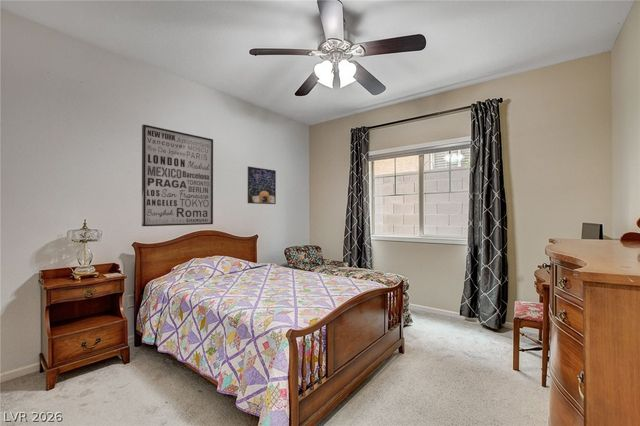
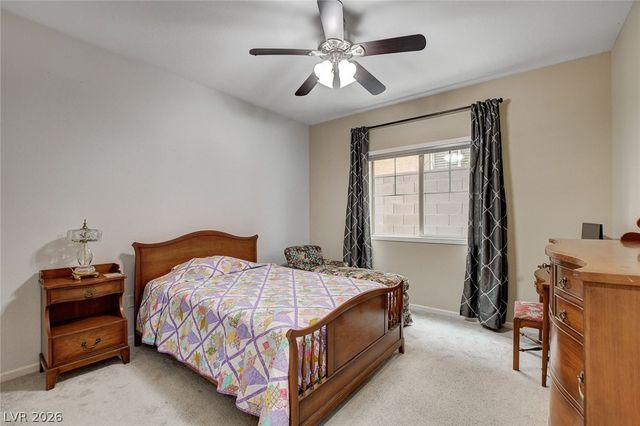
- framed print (262, 186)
- wall art (180, 179)
